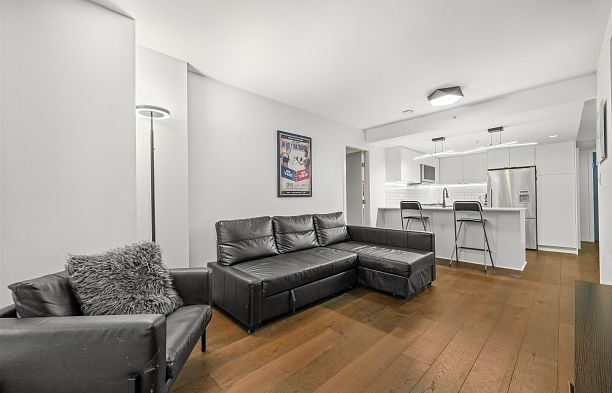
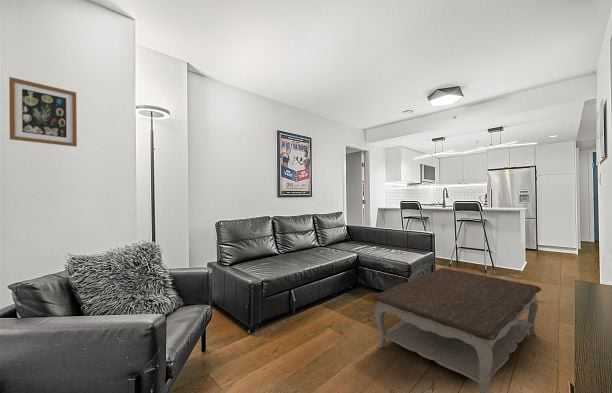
+ coffee table (459, 315)
+ wall art (45, 114)
